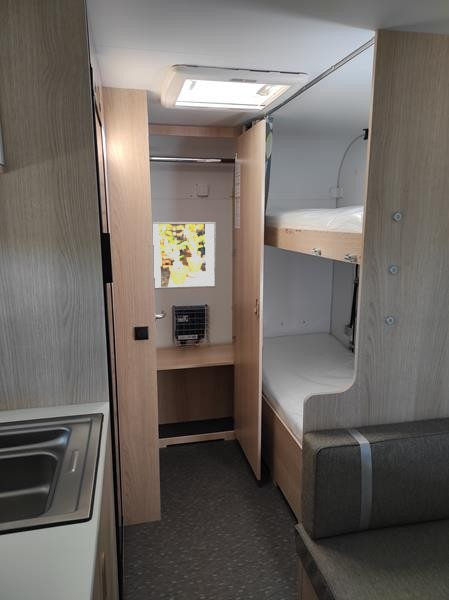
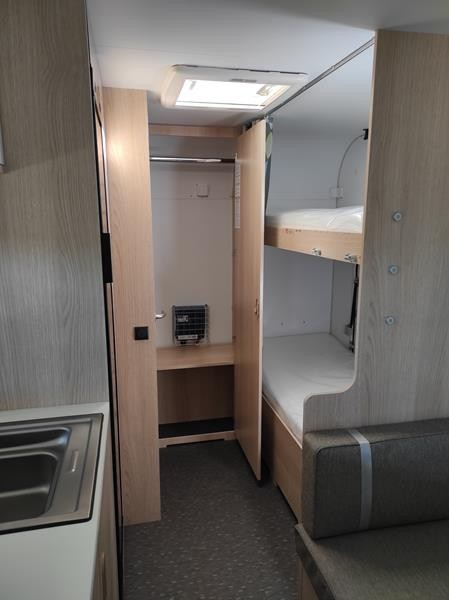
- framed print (182, 255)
